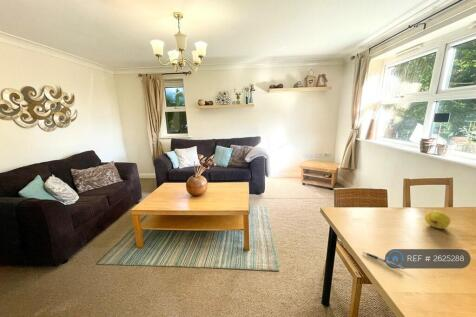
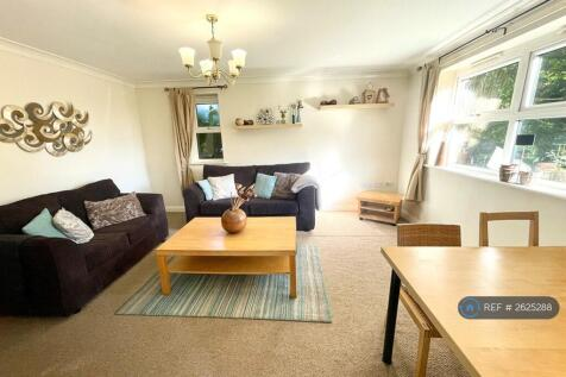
- fruit (437, 219)
- pen (381, 259)
